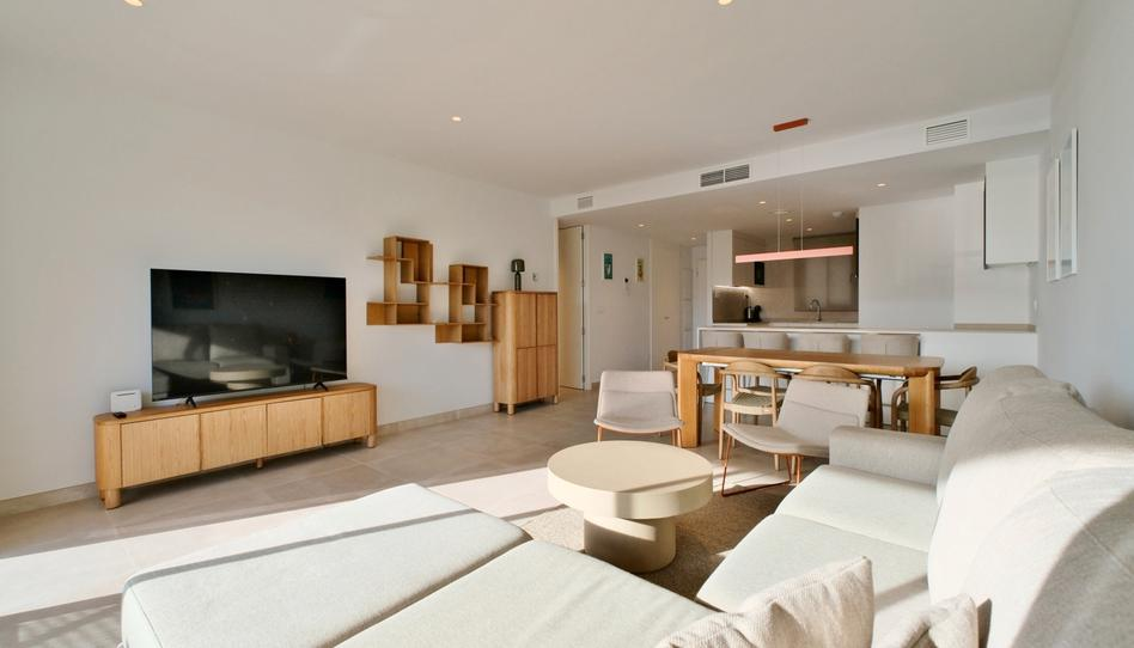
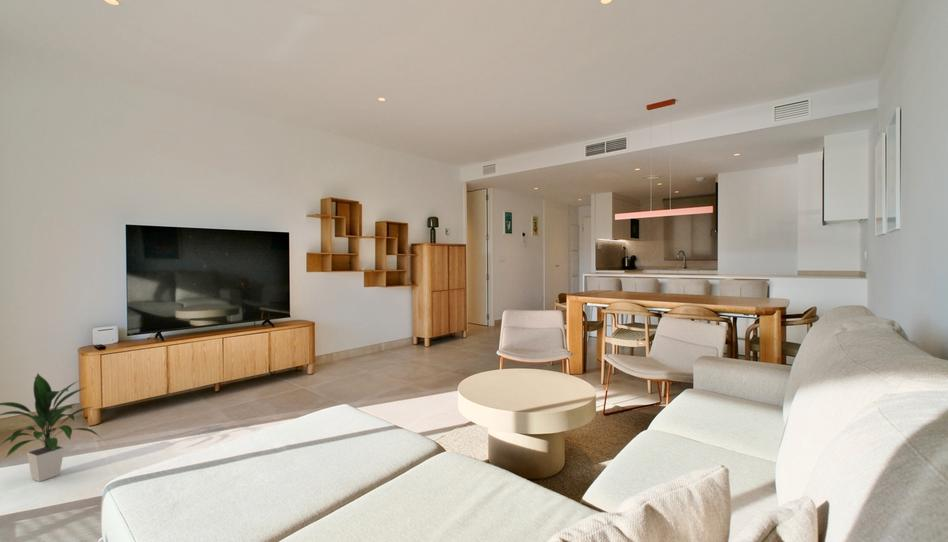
+ indoor plant (50, 425)
